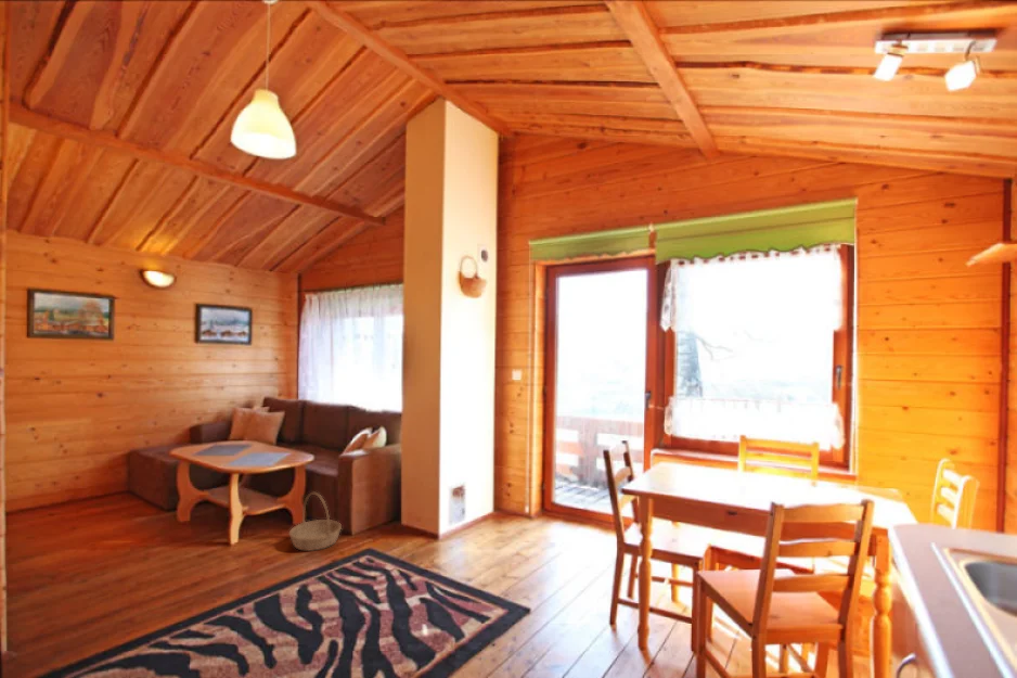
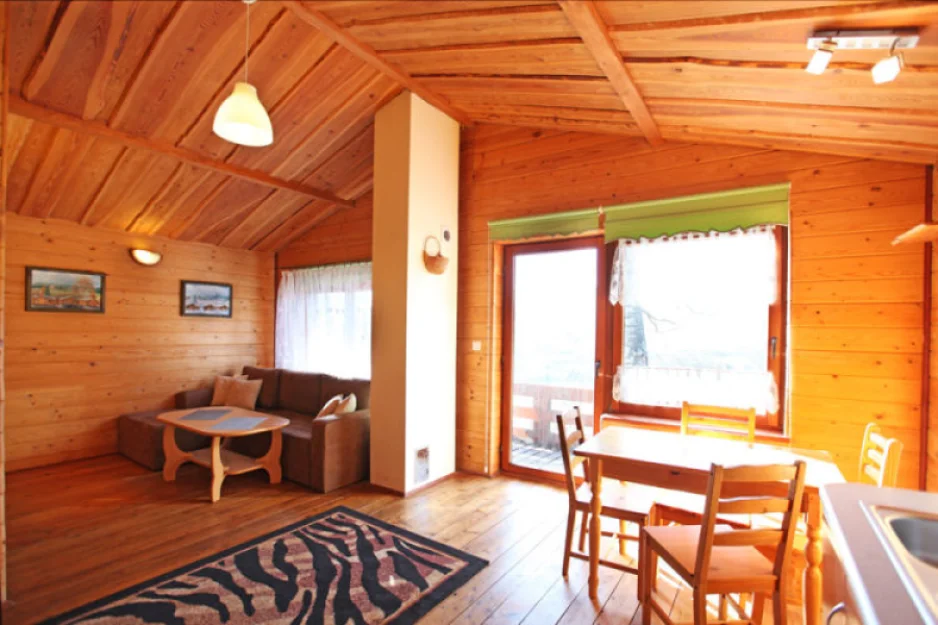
- basket (316, 521)
